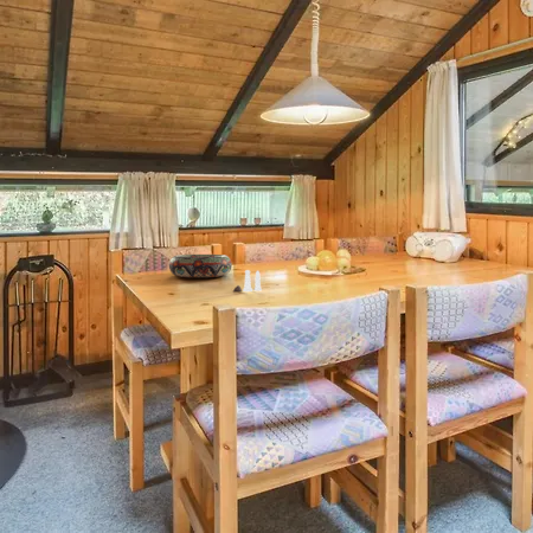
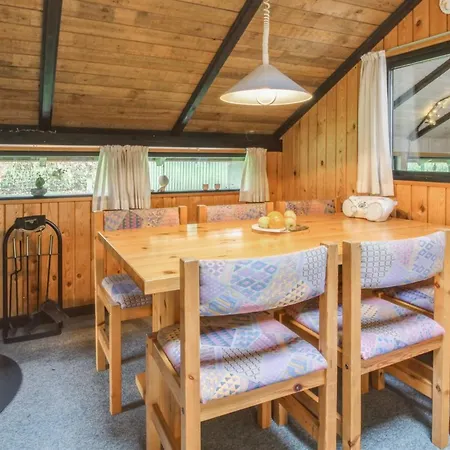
- salt and pepper shaker set (249, 280)
- decorative bowl (200, 265)
